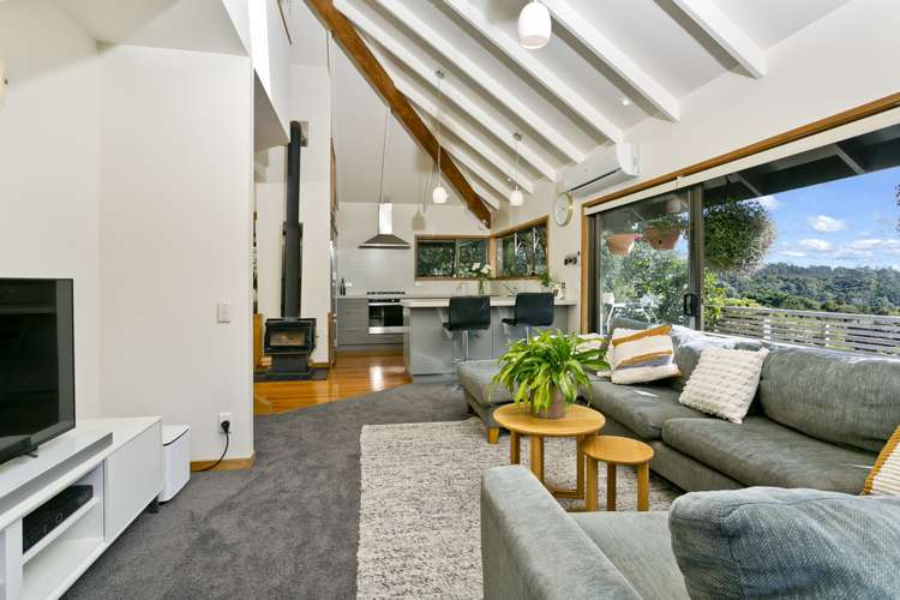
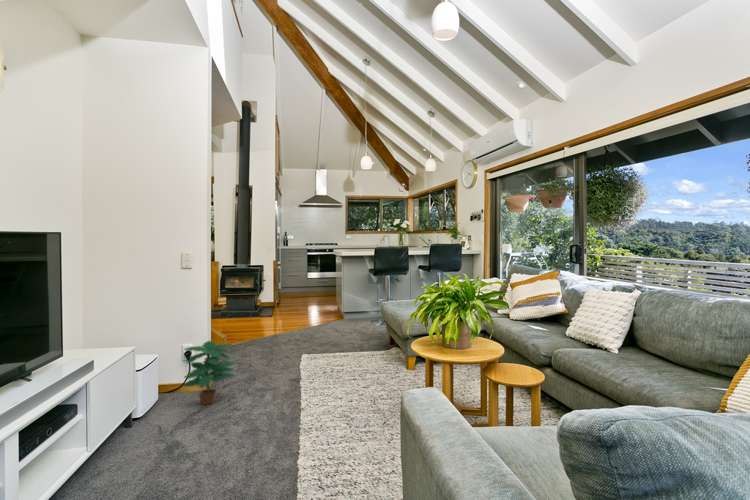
+ potted plant (209, 373)
